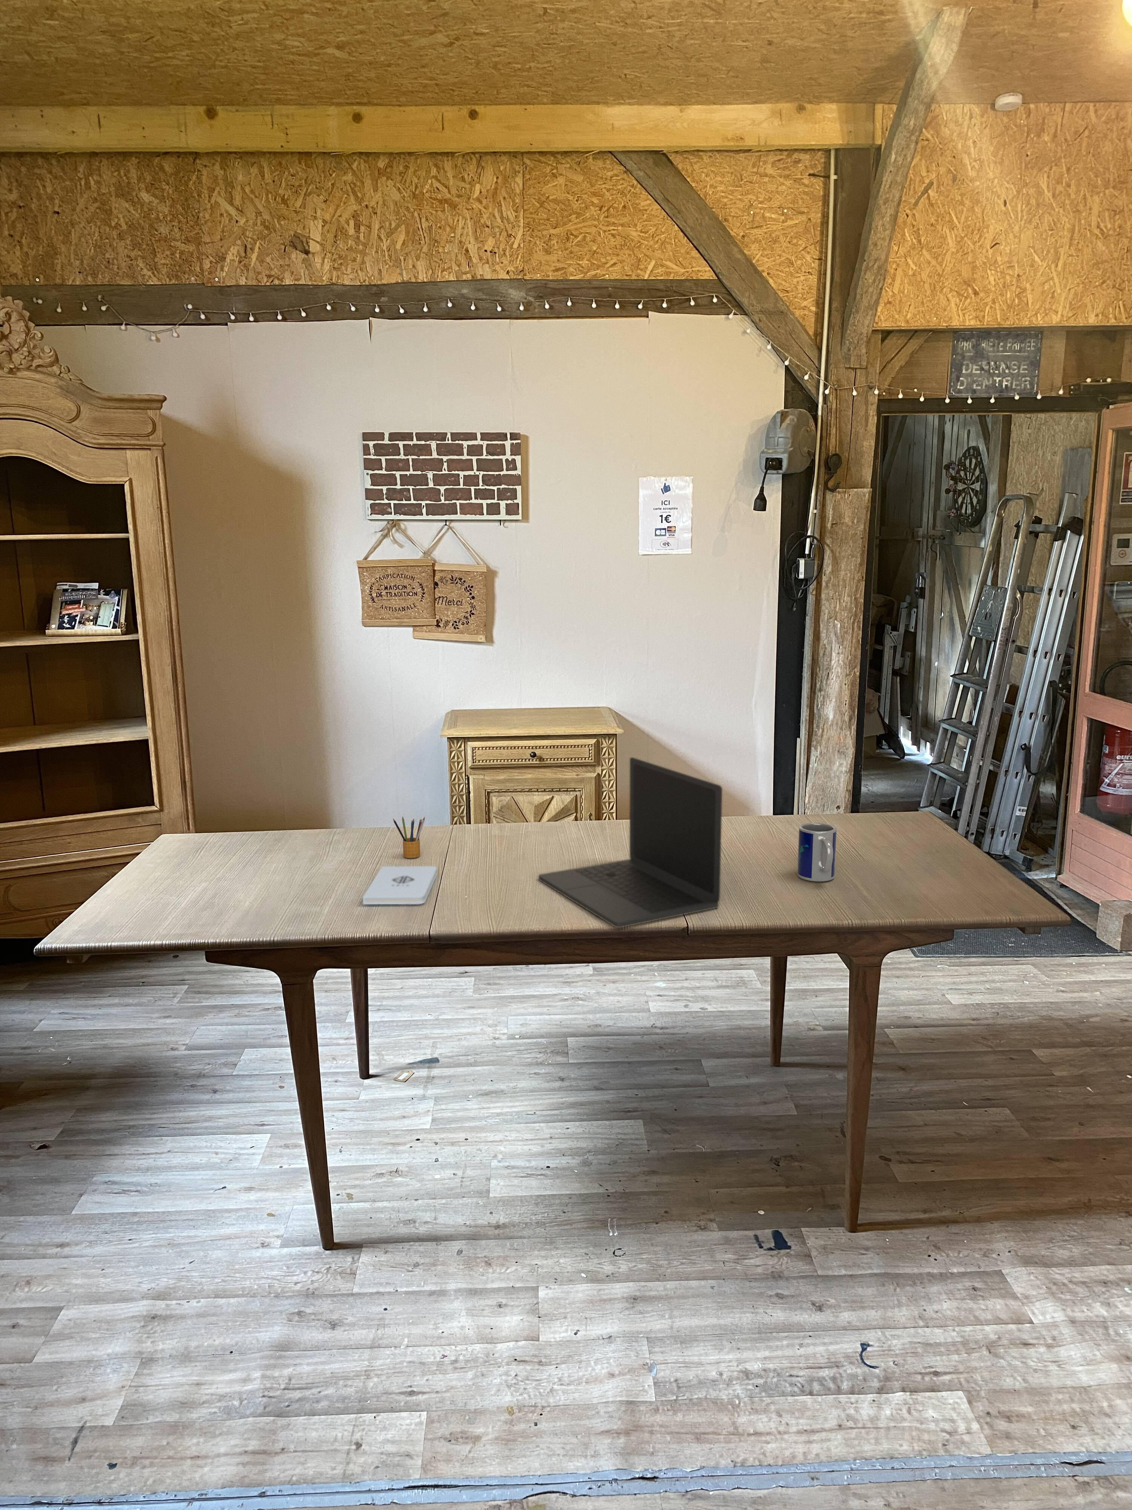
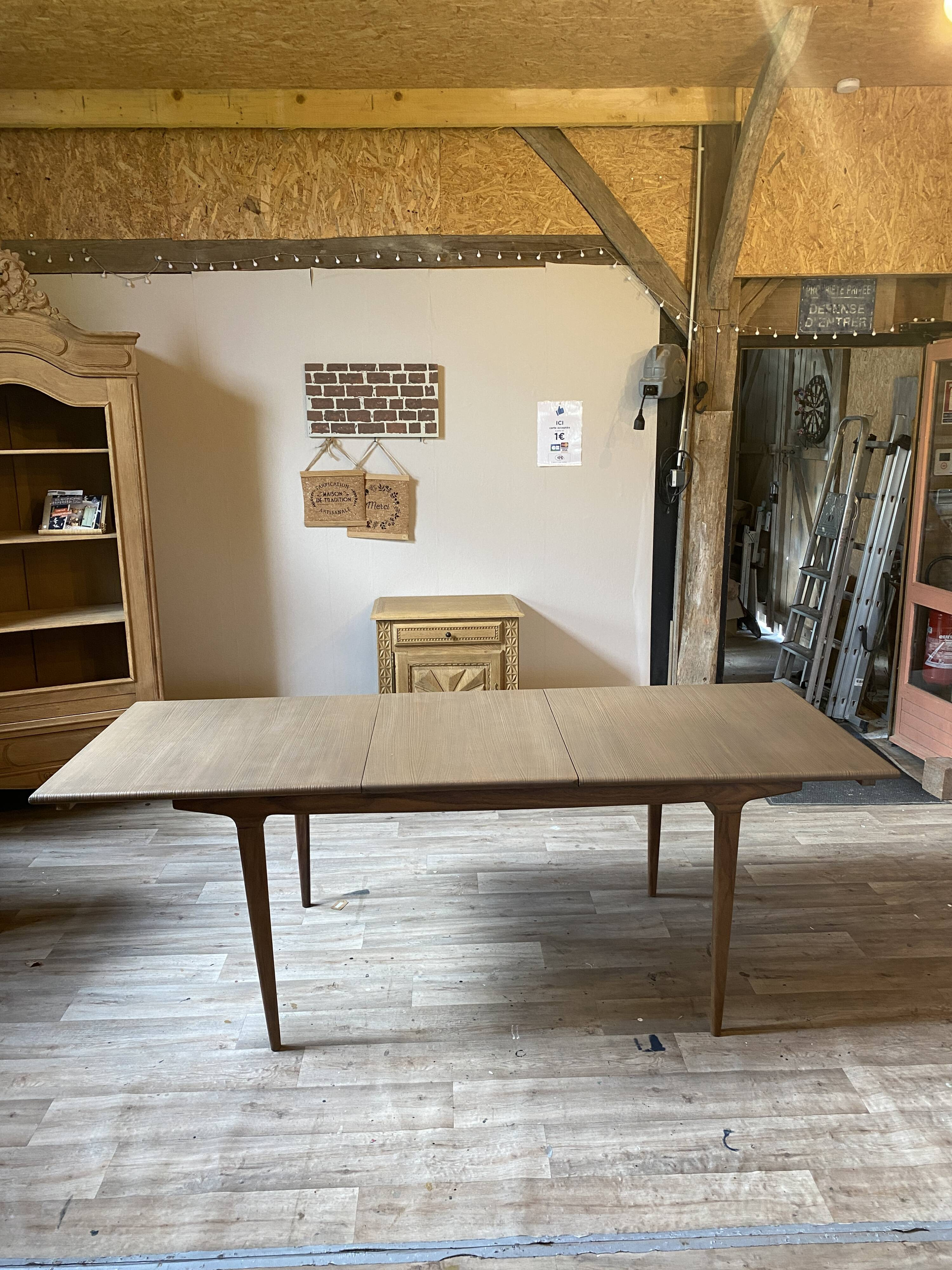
- laptop (629, 835)
- pencil box (410, 836)
- notepad (402, 885)
- mug (820, 855)
